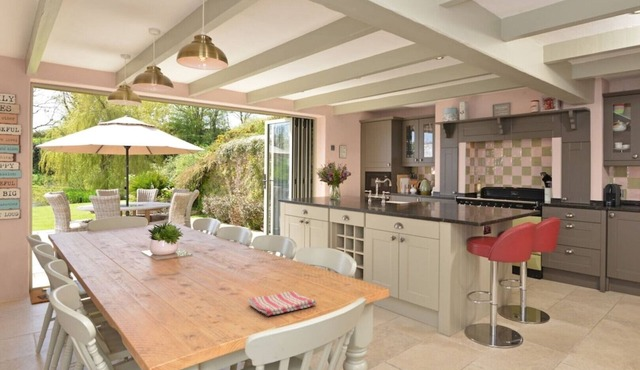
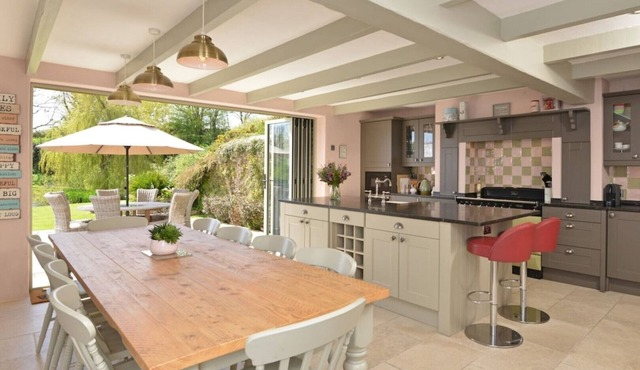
- dish towel (282, 301)
